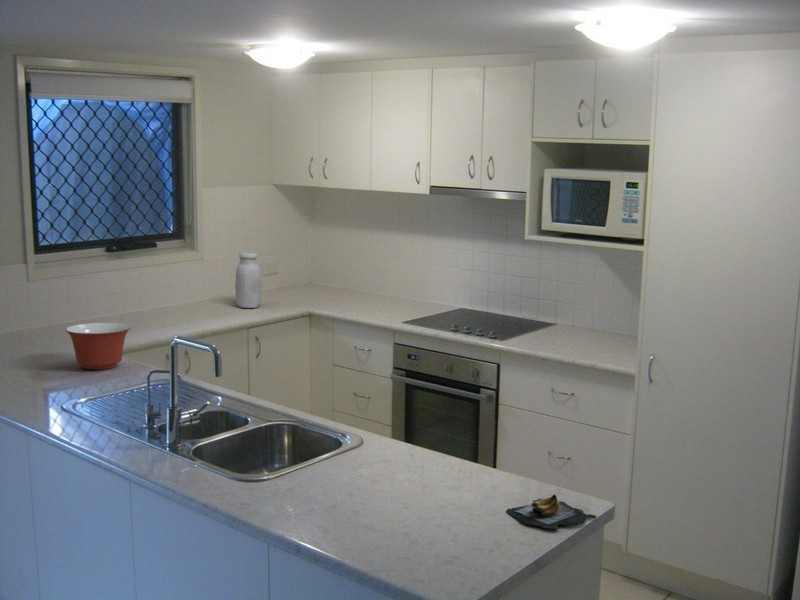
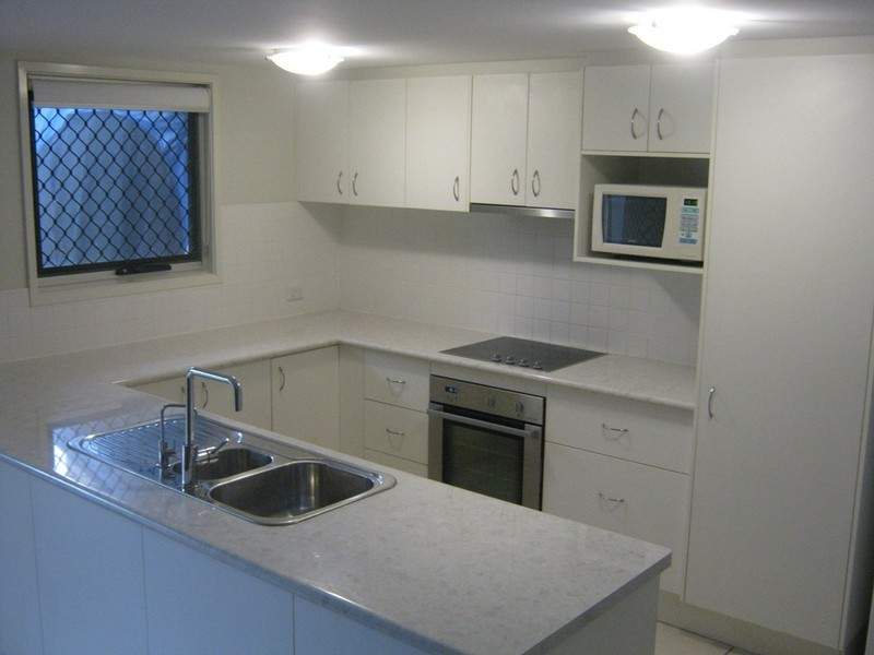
- banana bunch (547, 505)
- mixing bowl (98, 347)
- jar (248, 279)
